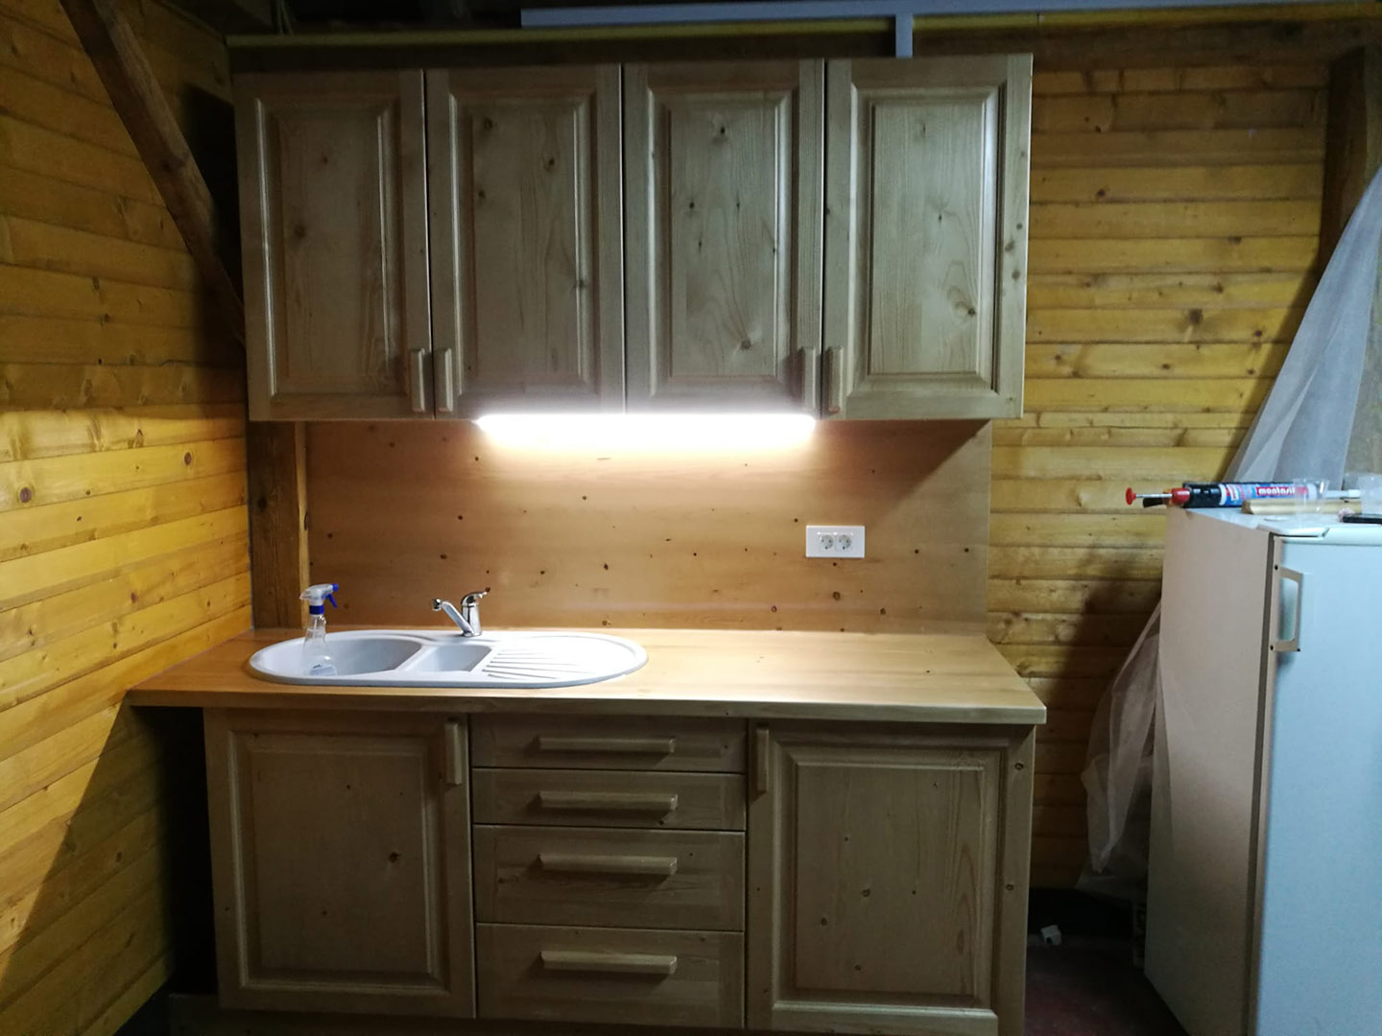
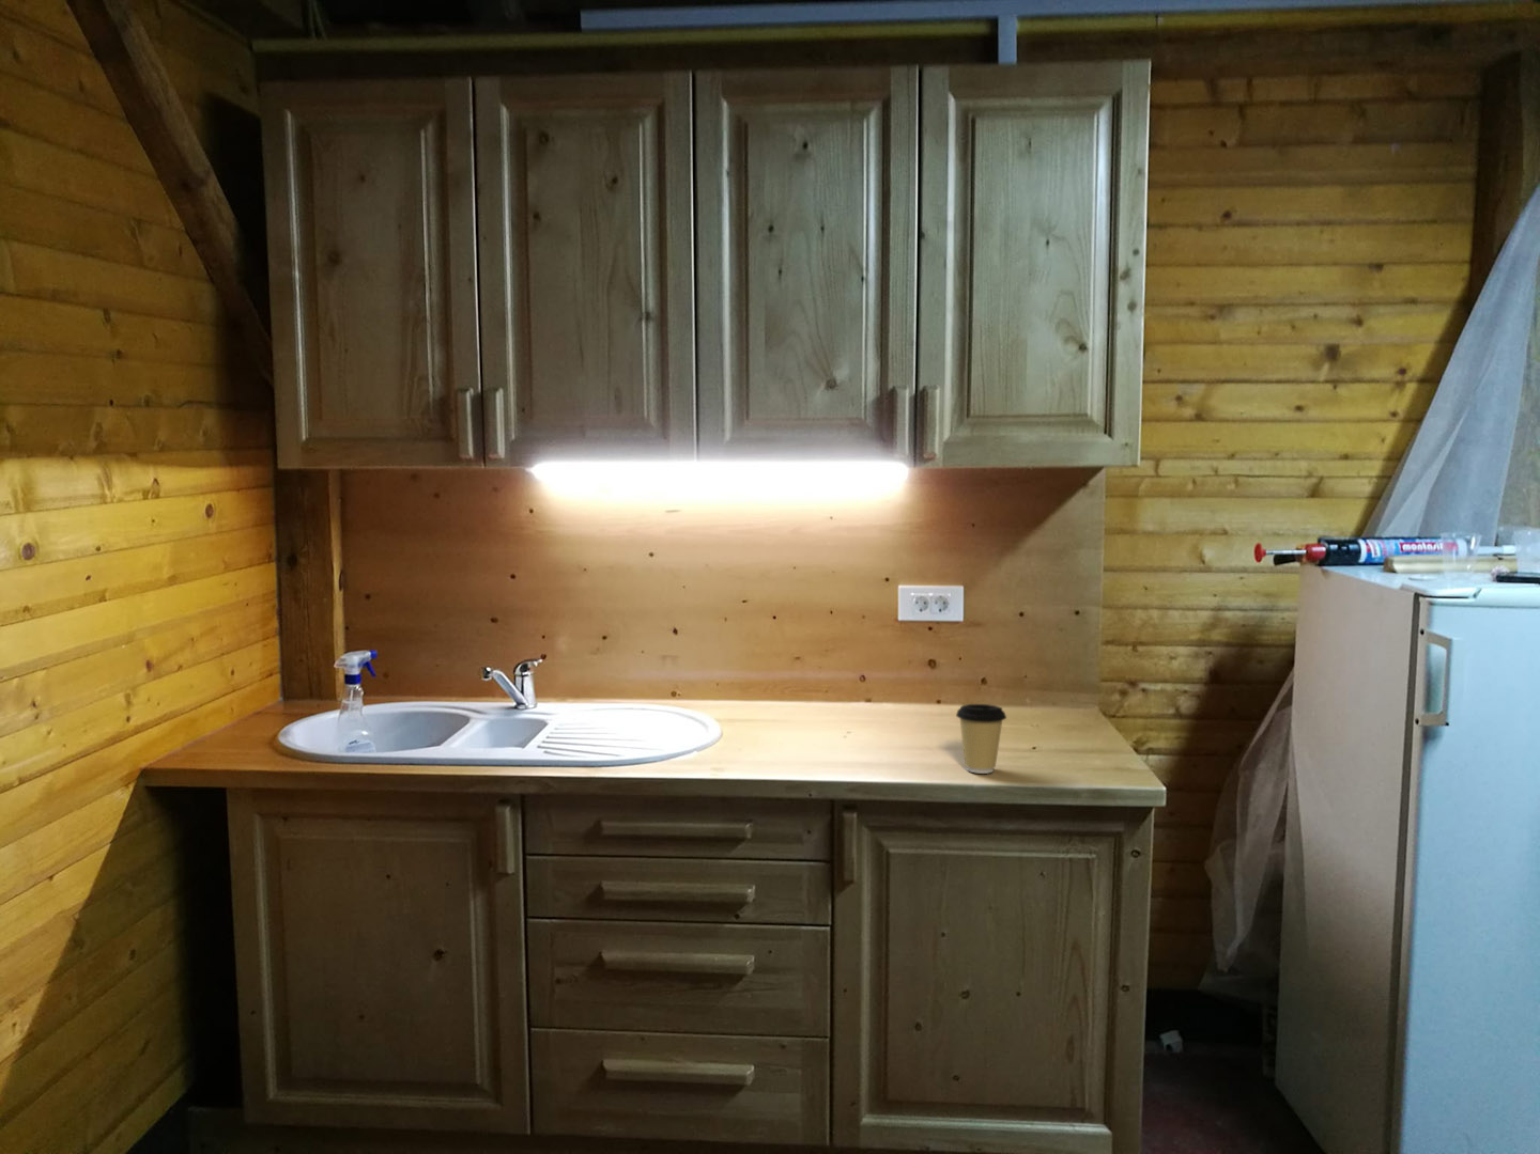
+ coffee cup (981, 737)
